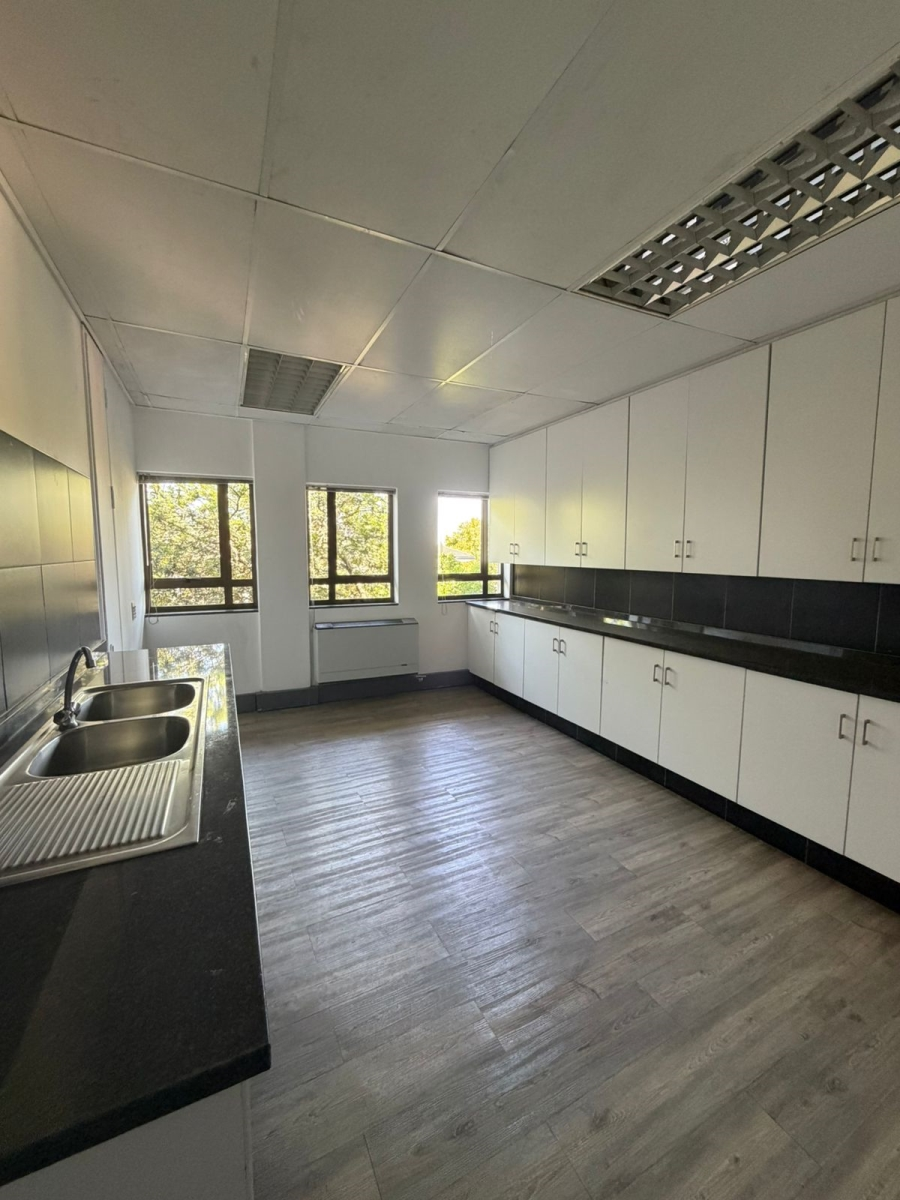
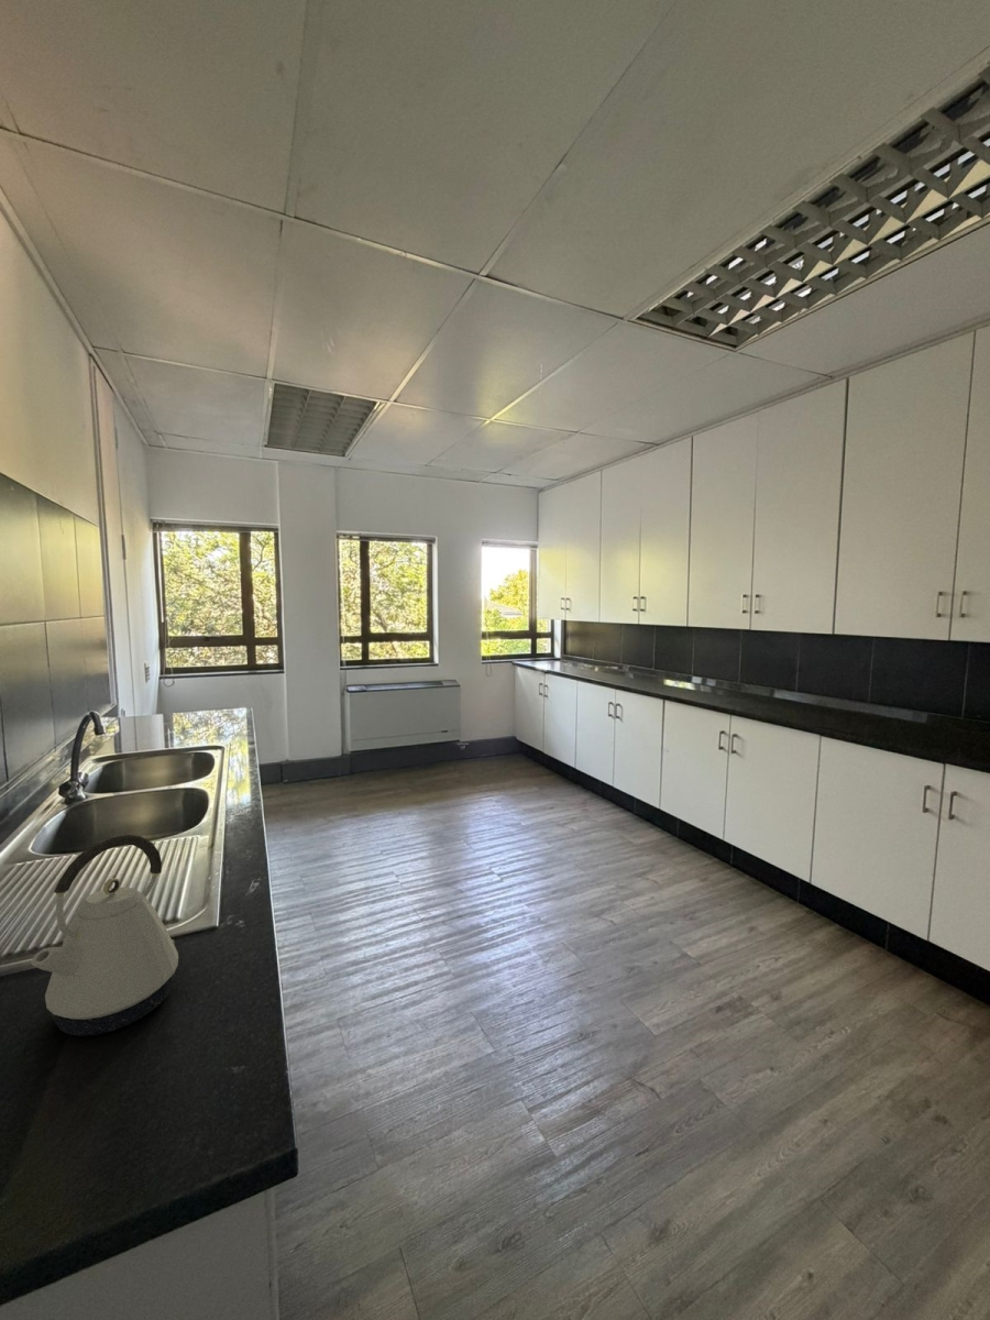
+ kettle (108, 924)
